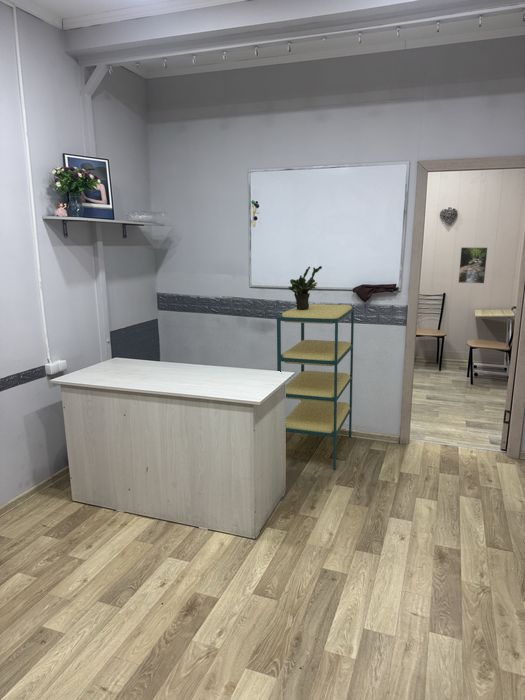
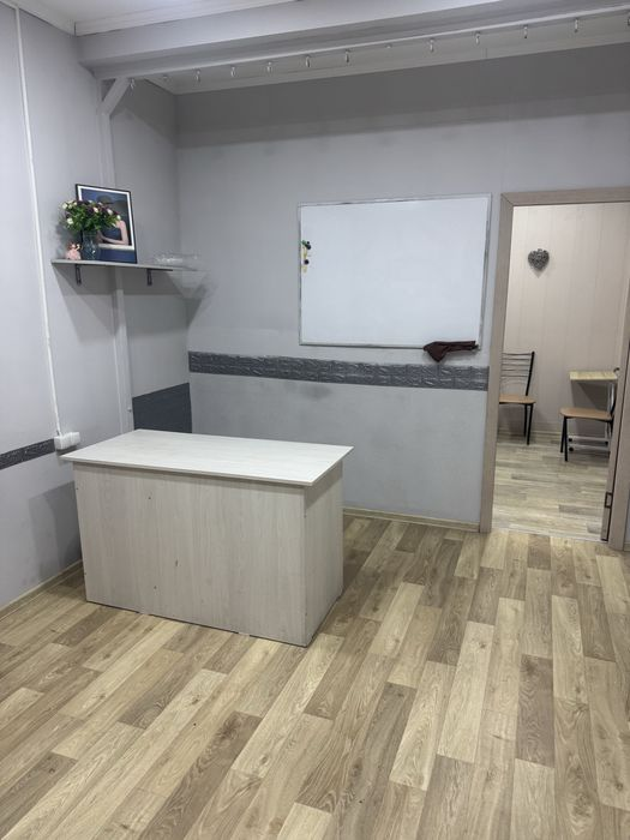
- potted plant (308, 287)
- shelving unit (317, 380)
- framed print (472, 265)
